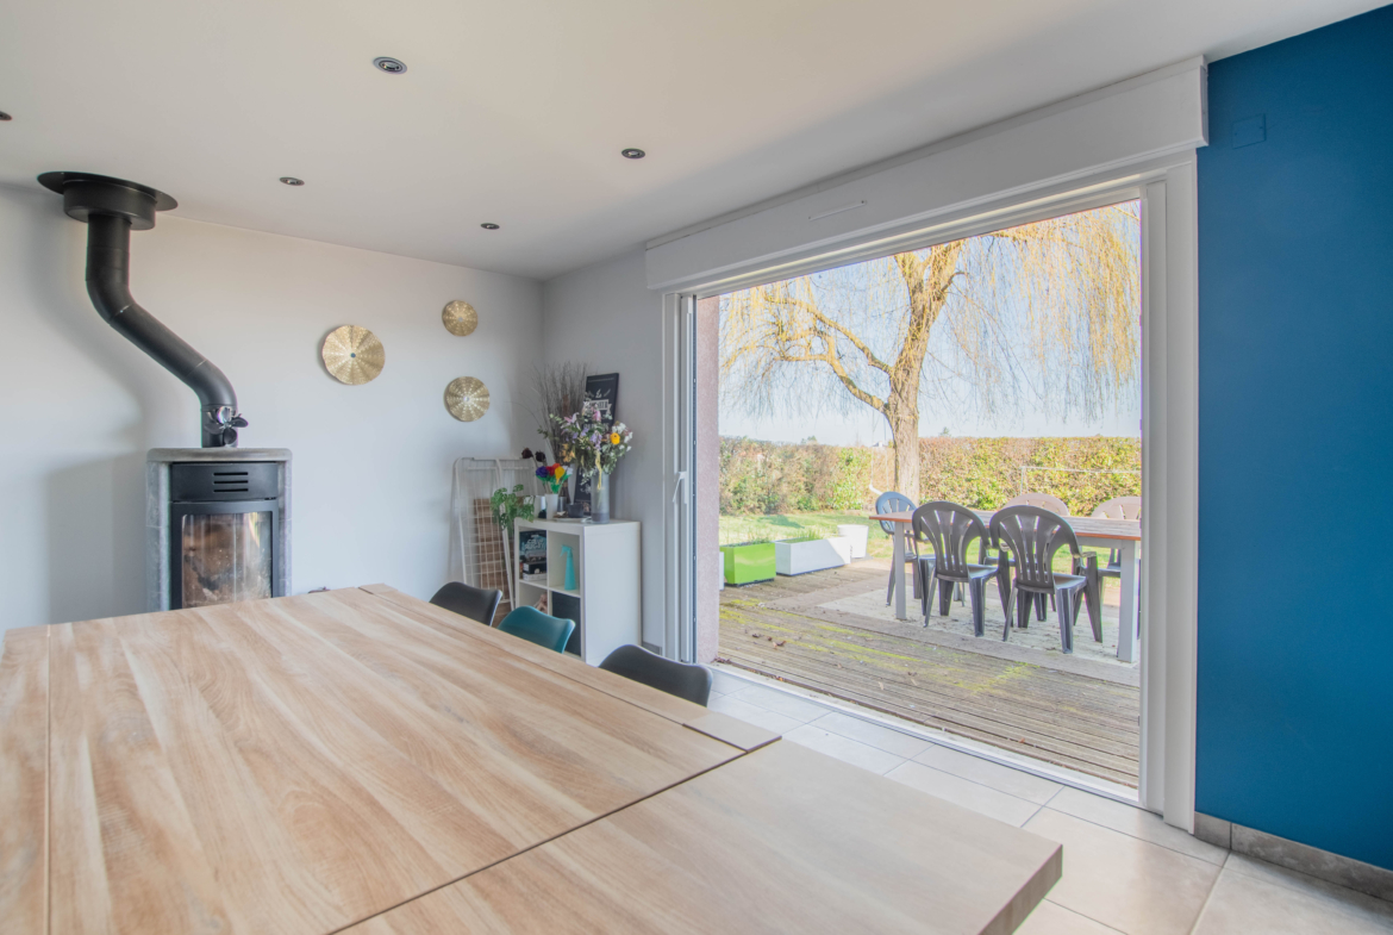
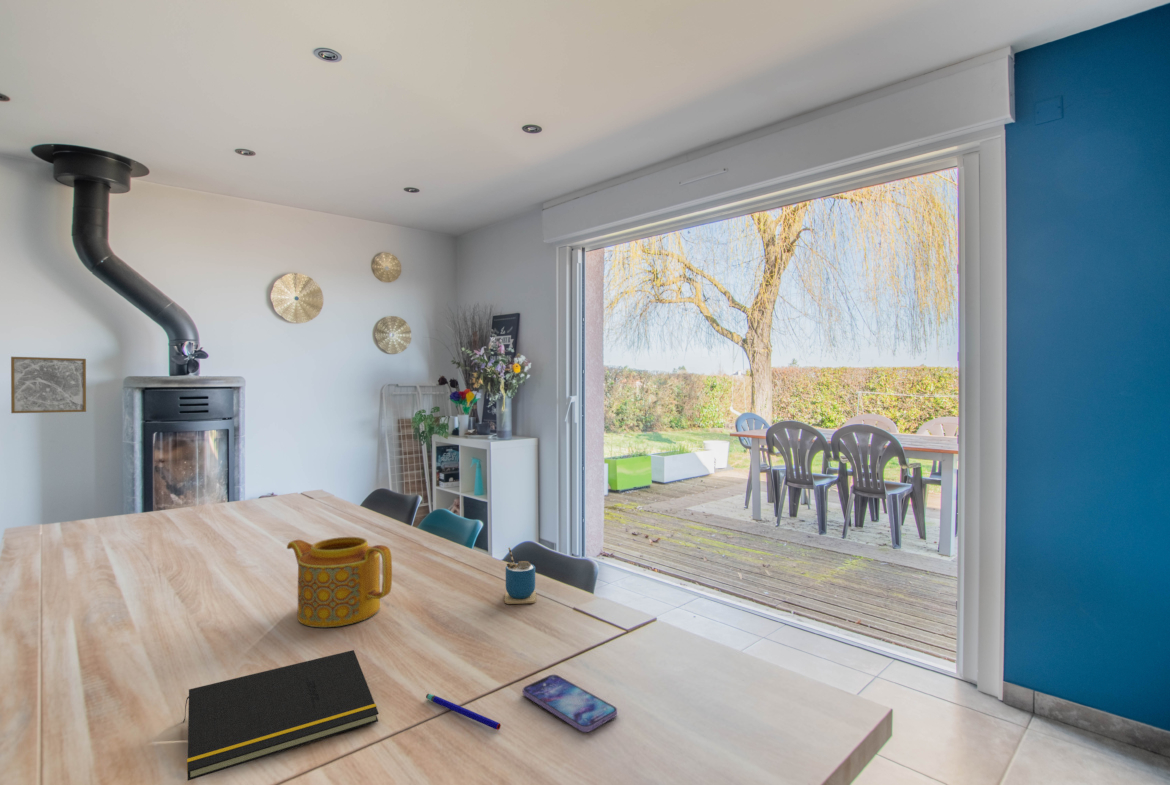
+ wall art (49, 385)
+ pen (461, 710)
+ notepad (283, 705)
+ cup (520, 571)
+ smartphone (568, 700)
+ teapot (337, 577)
